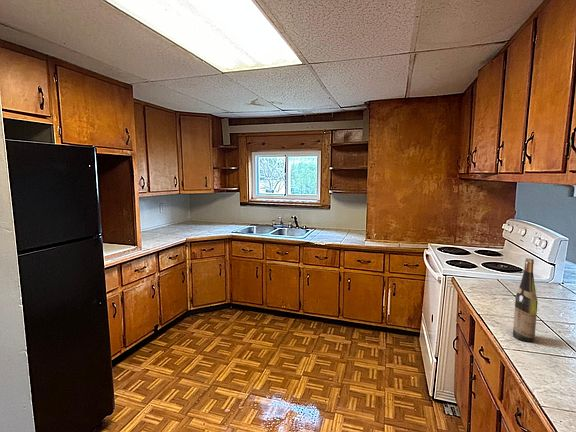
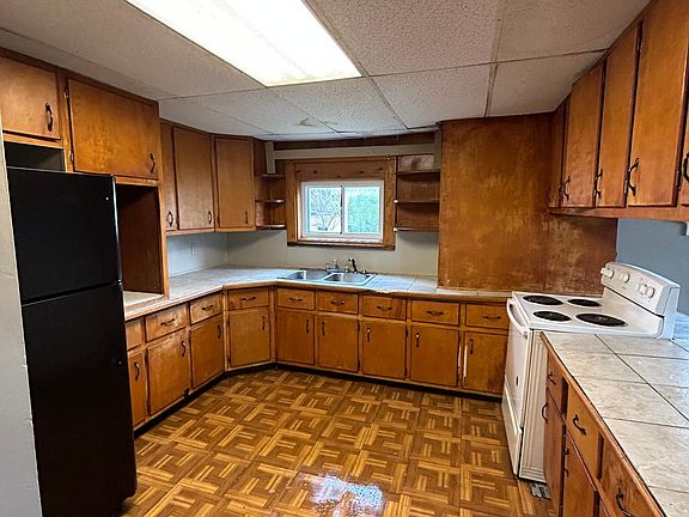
- wine bottle (526, 298)
